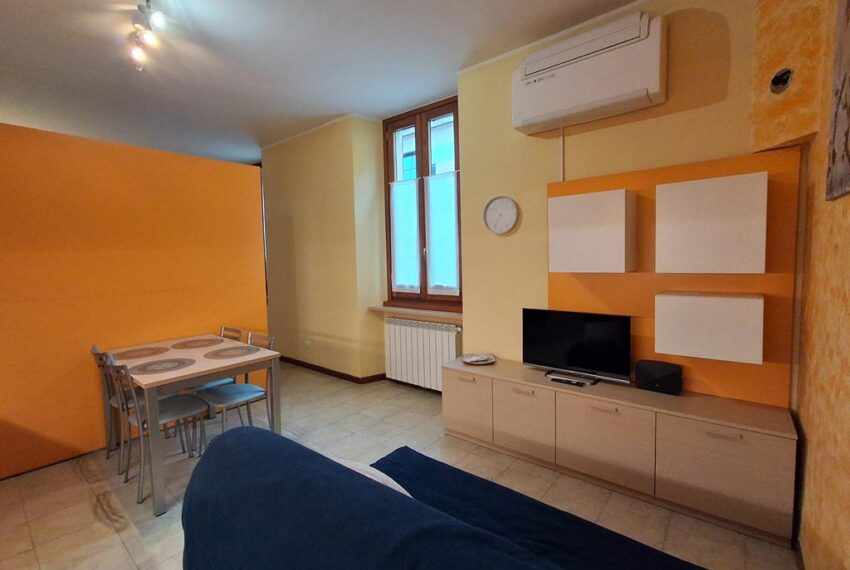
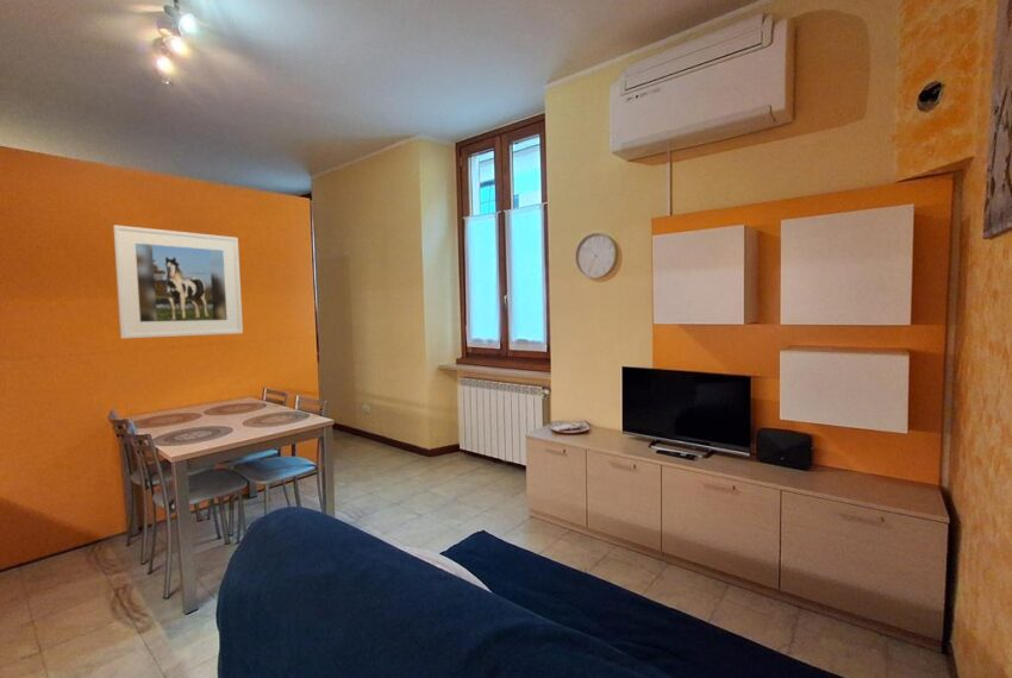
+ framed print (183, 283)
